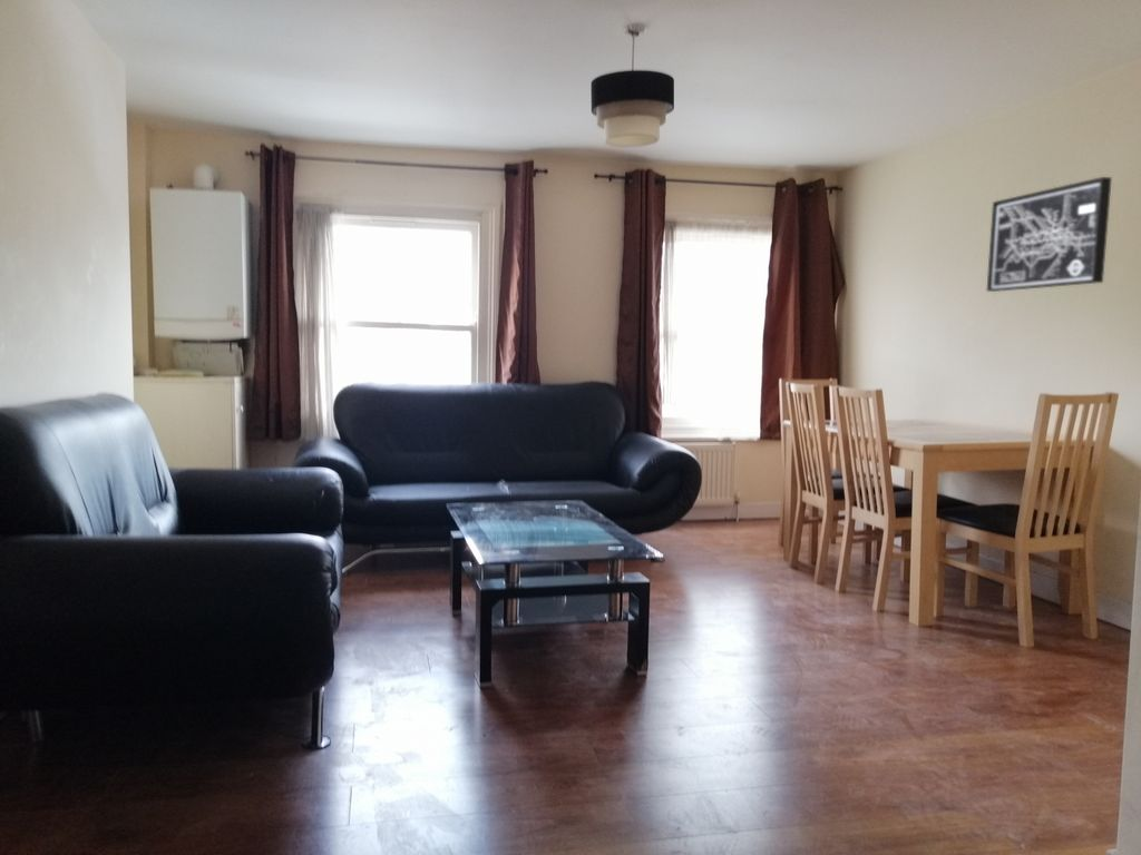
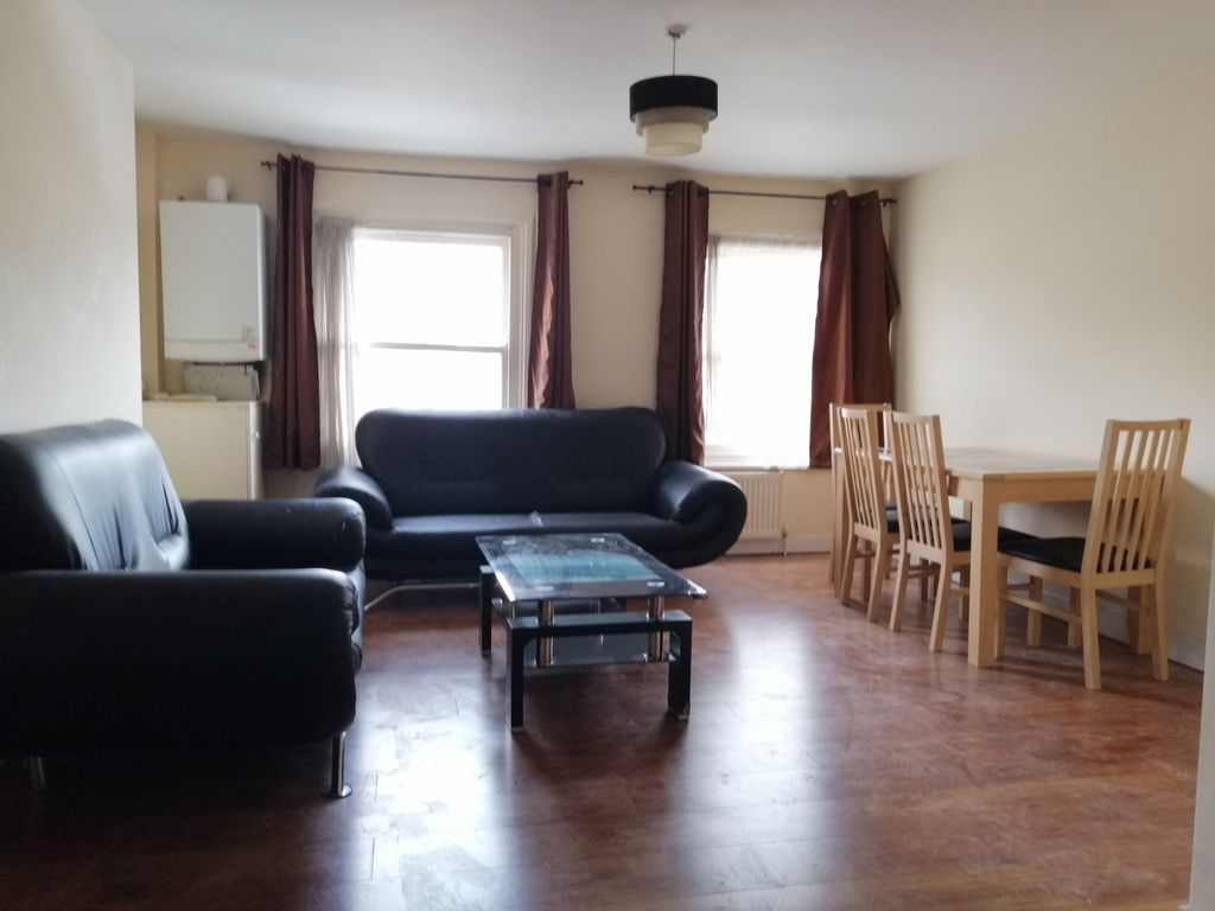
- wall art (1043, 238)
